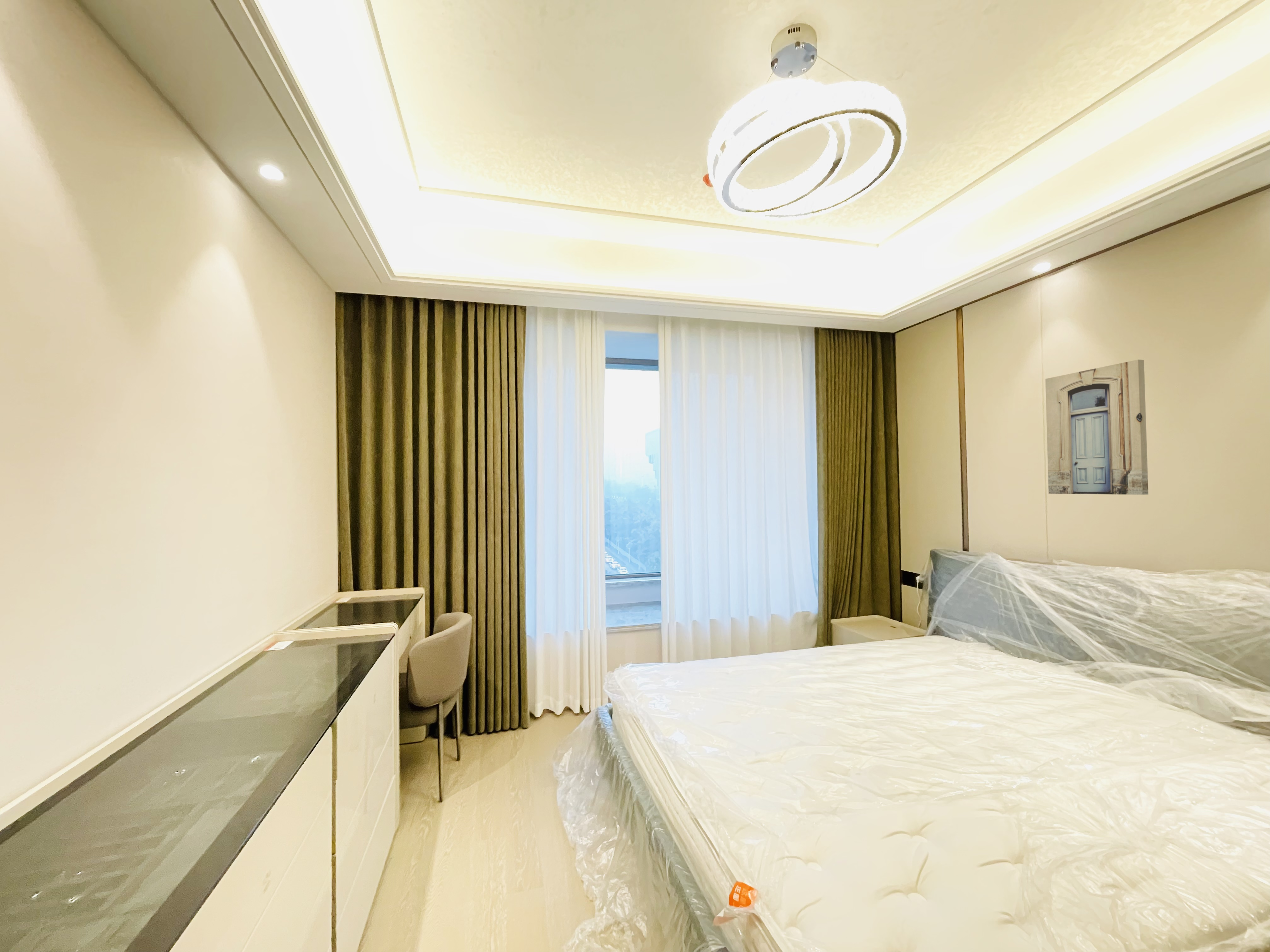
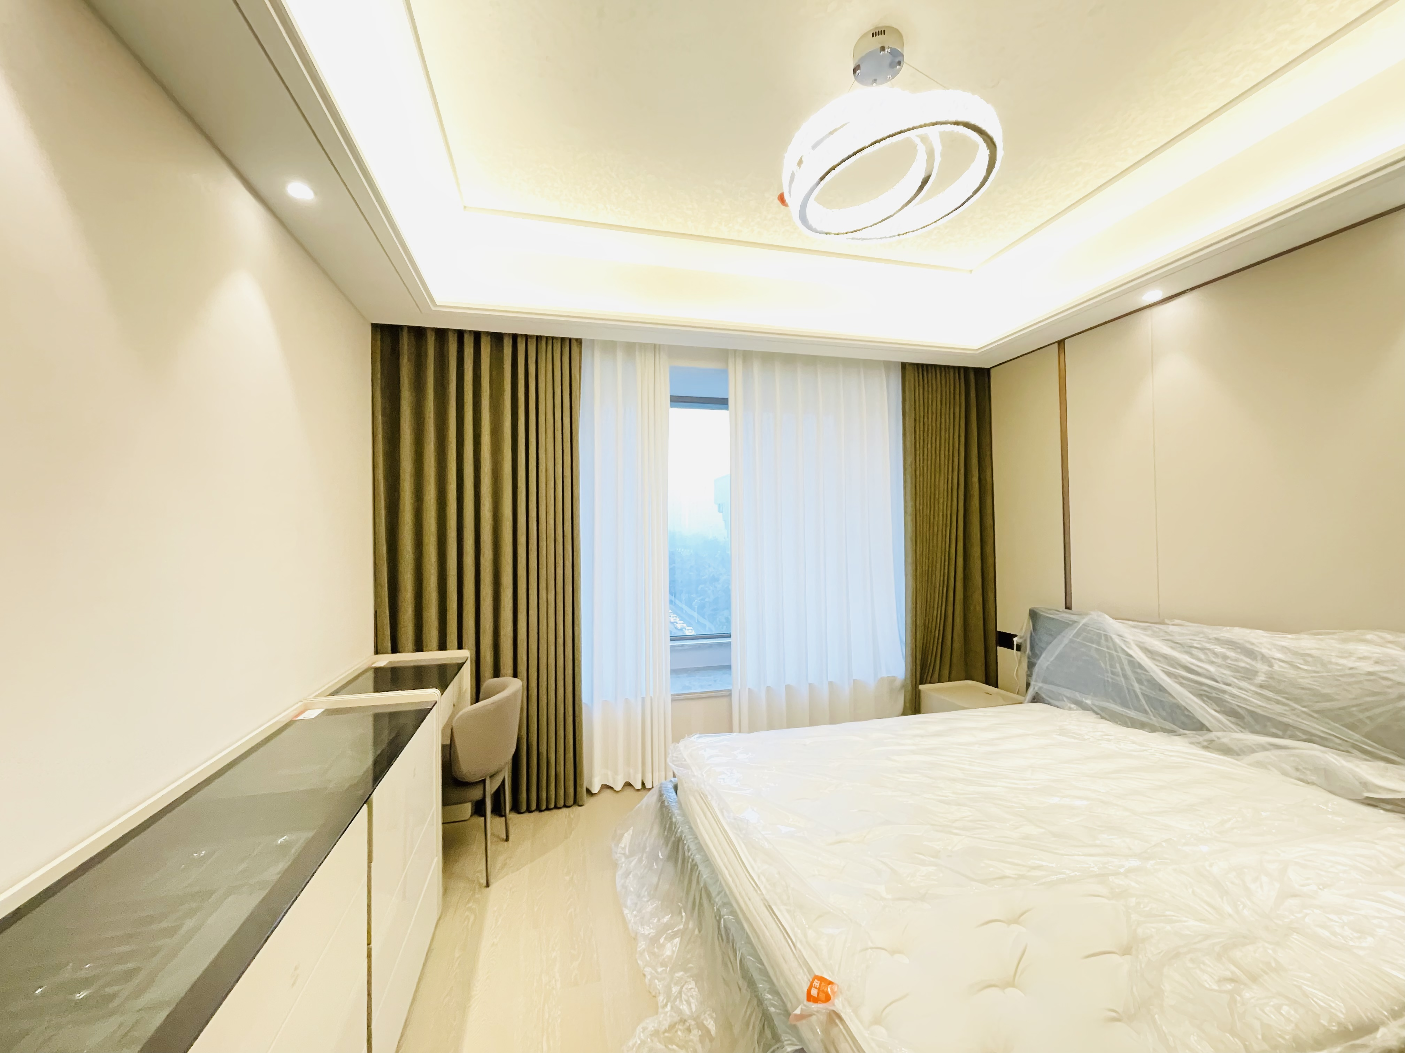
- wall art (1092, 432)
